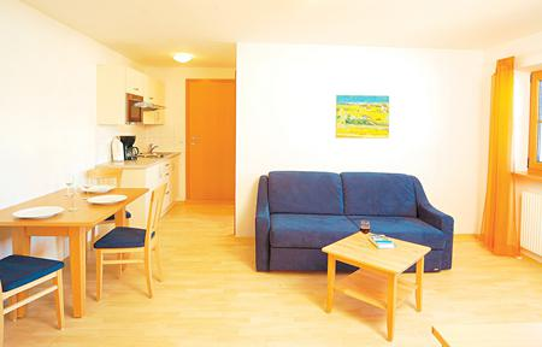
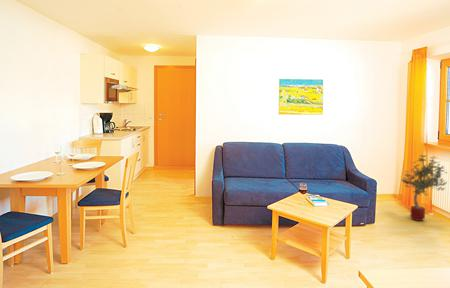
+ potted tree (422, 187)
